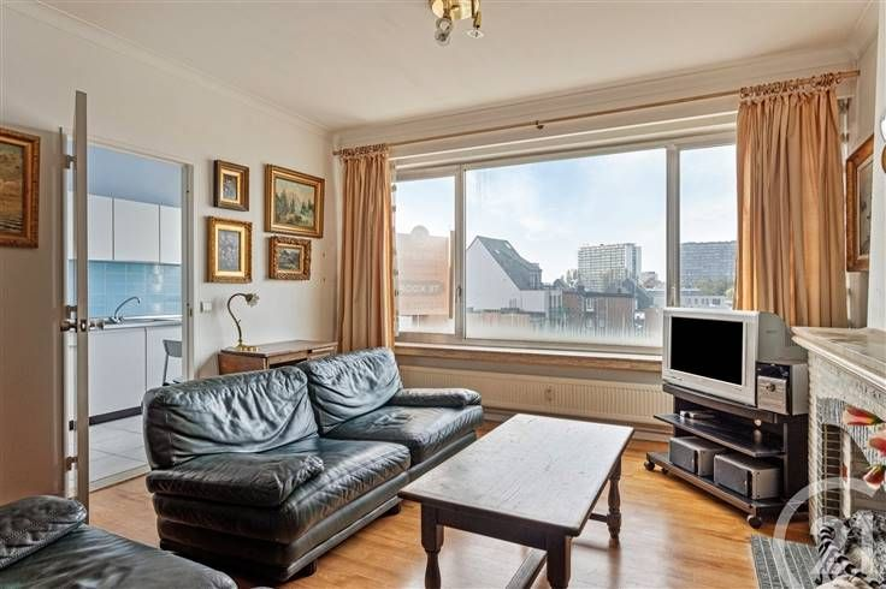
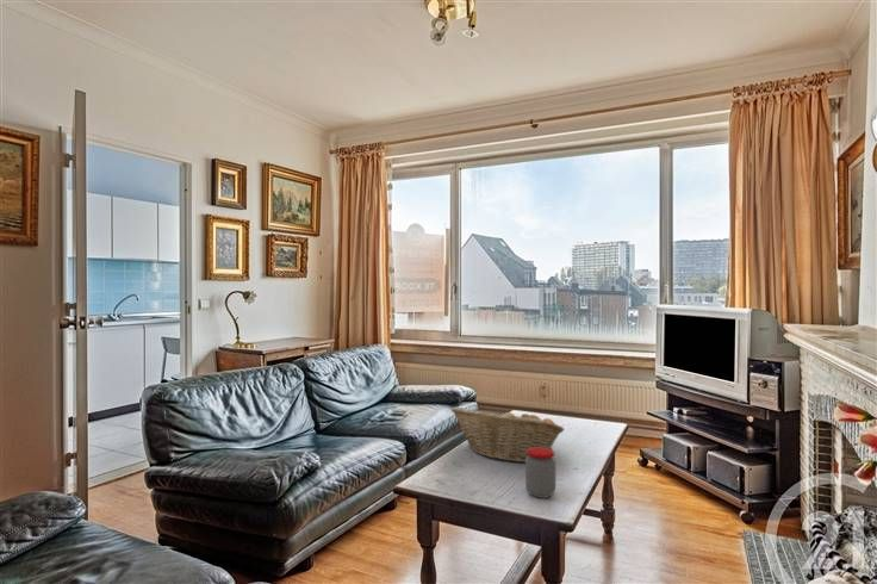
+ jar (540, 472)
+ fruit basket (505, 428)
